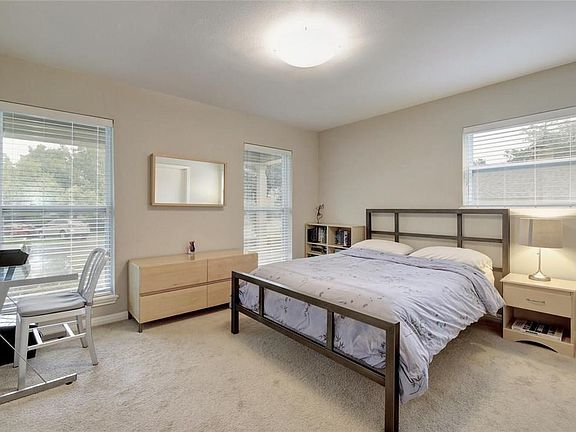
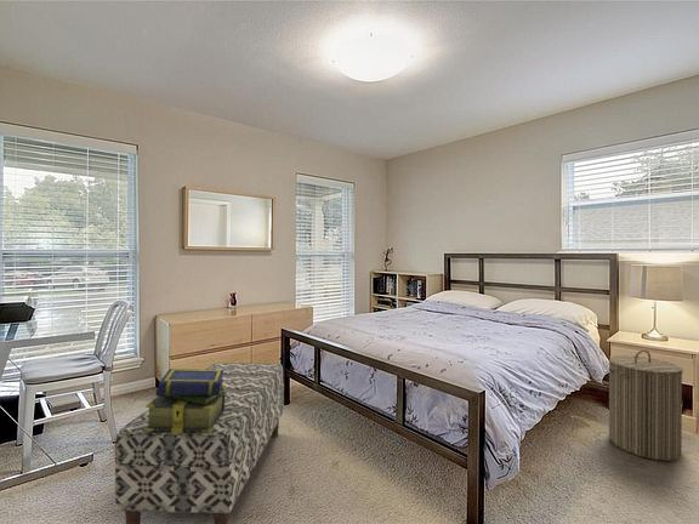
+ laundry hamper (643, 398)
+ bench (220, 432)
+ stack of books (191, 395)
